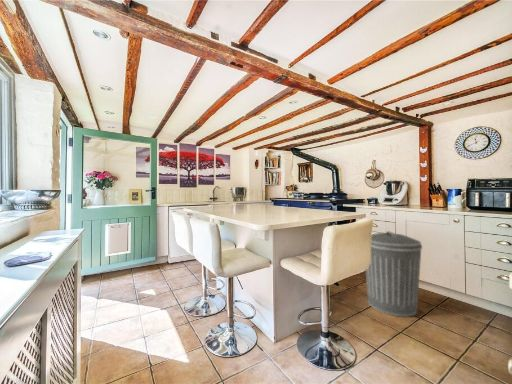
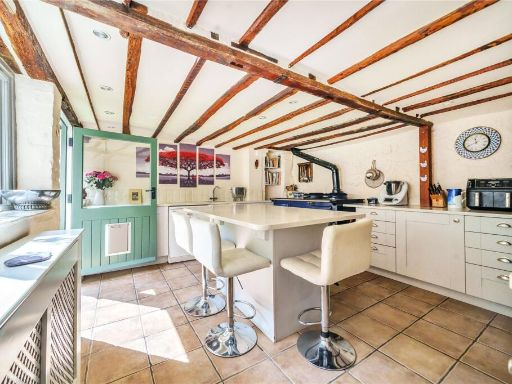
- trash can (391, 268)
